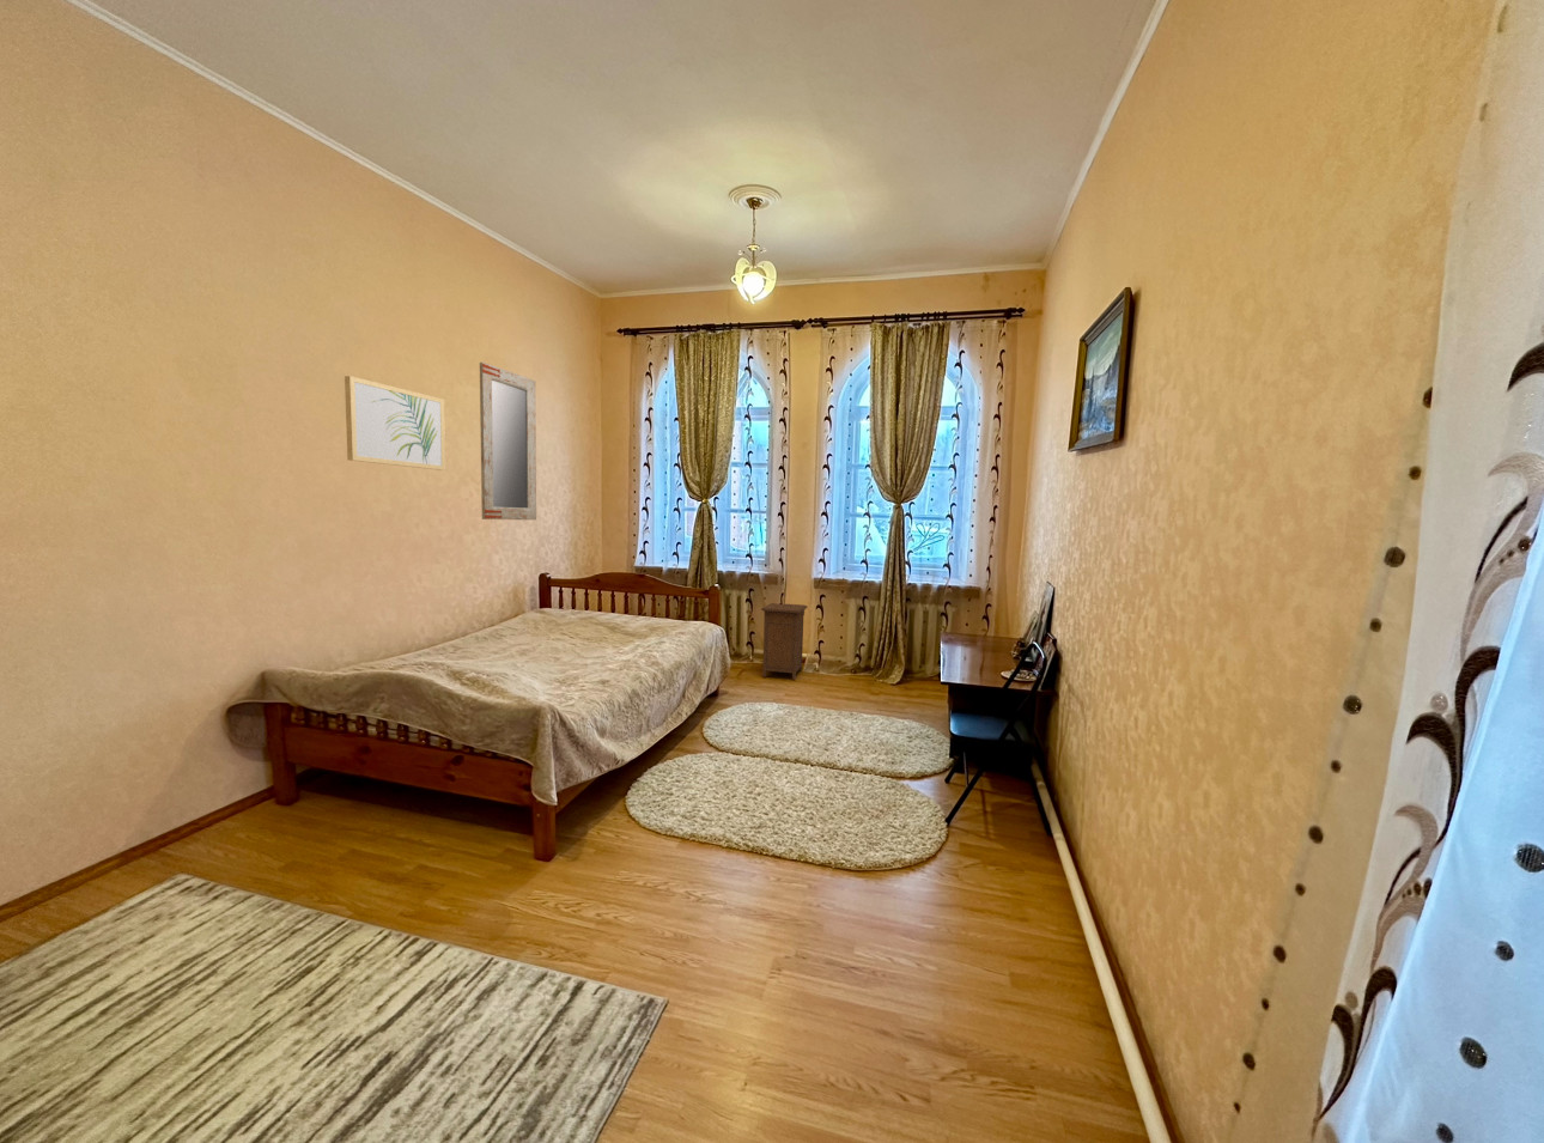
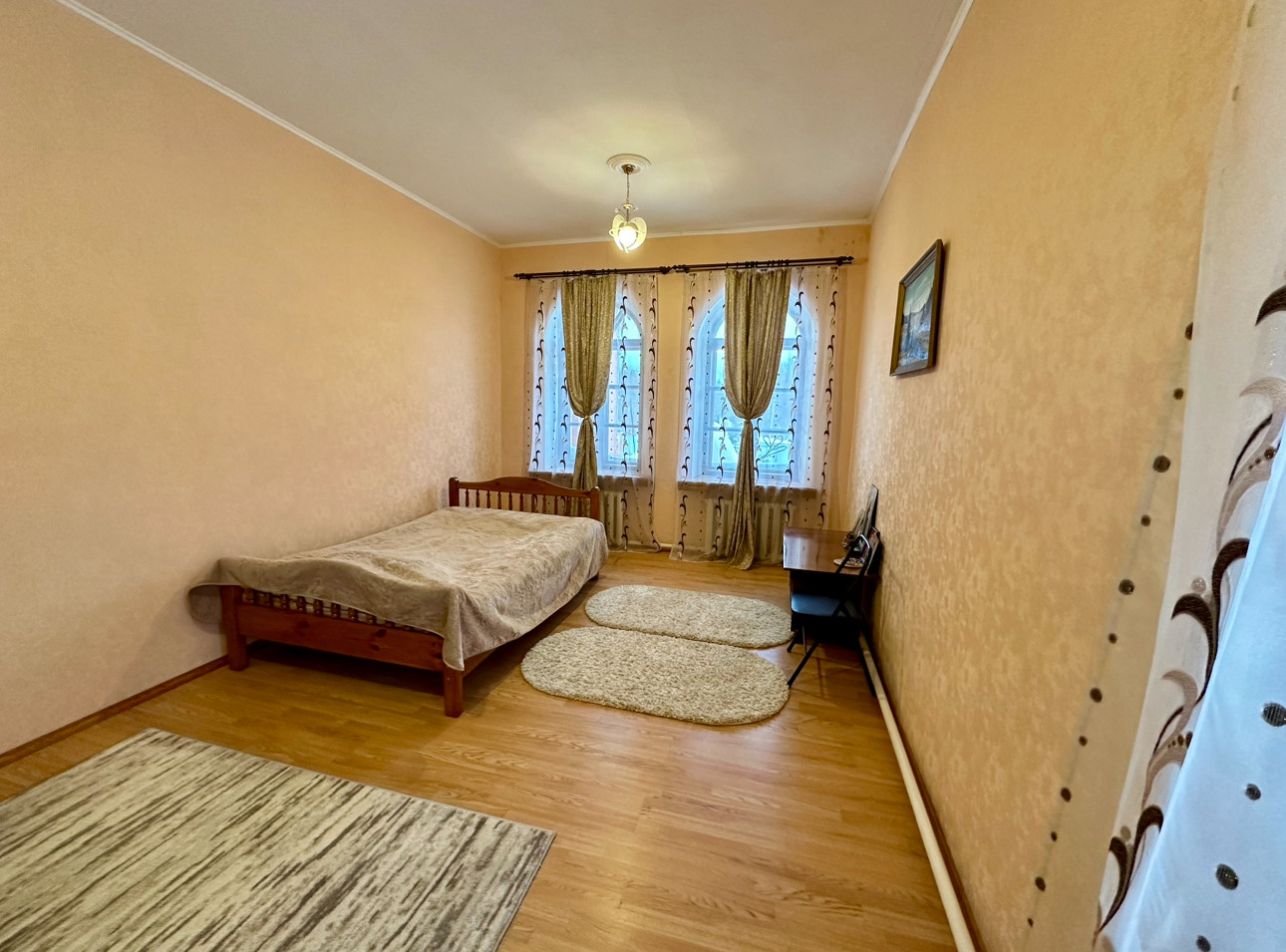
- nightstand (785, 638)
- home mirror (510, 447)
- wall art (399, 427)
